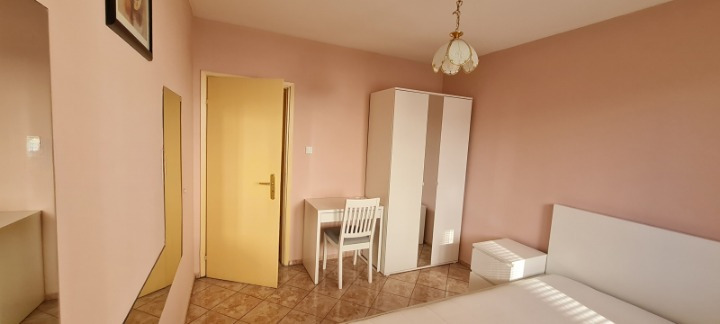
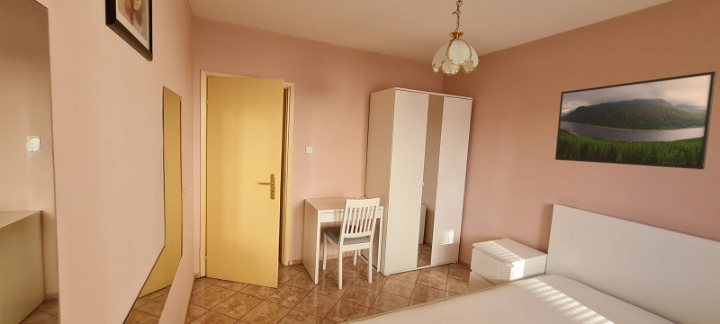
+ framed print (620, 123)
